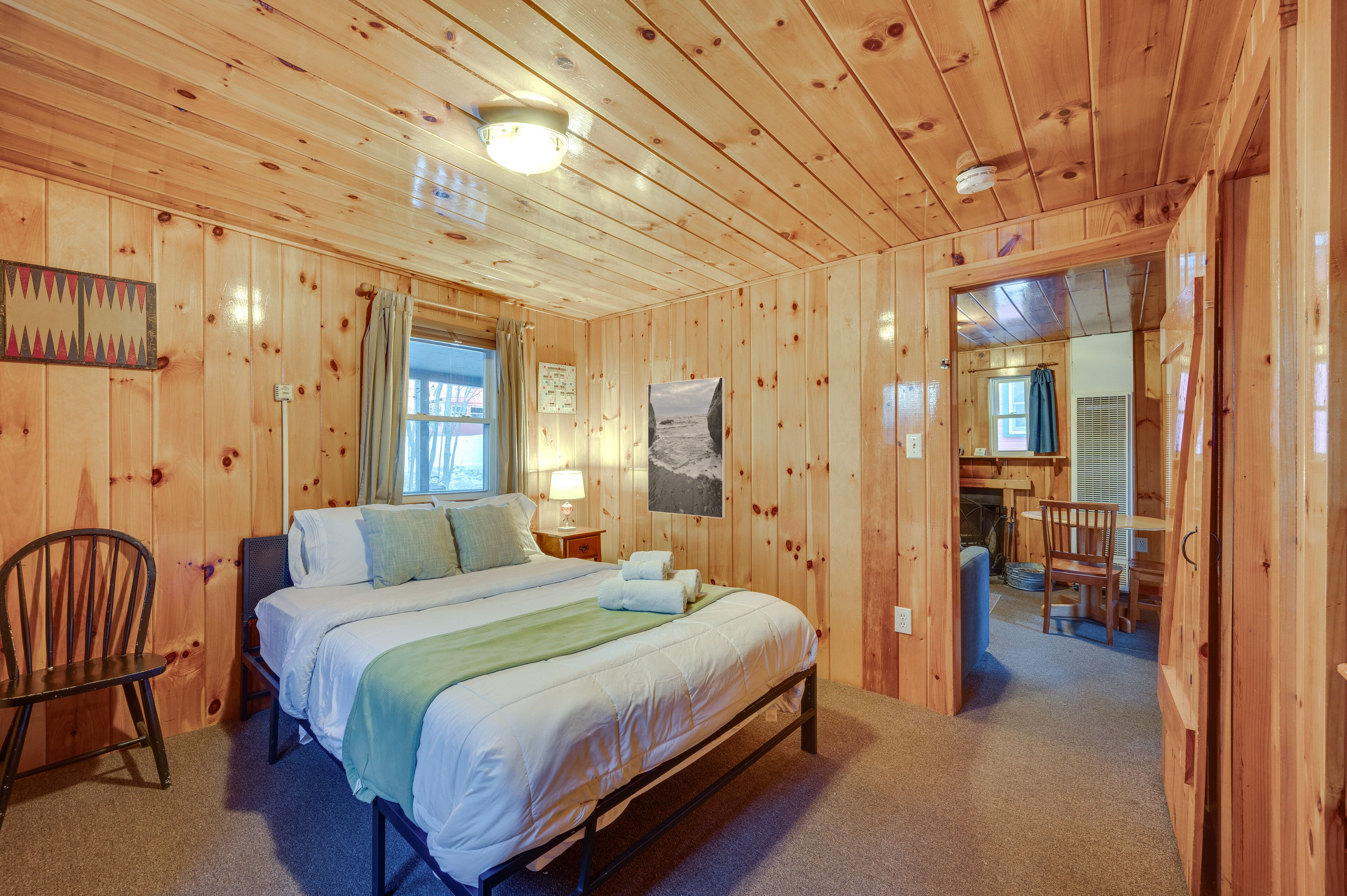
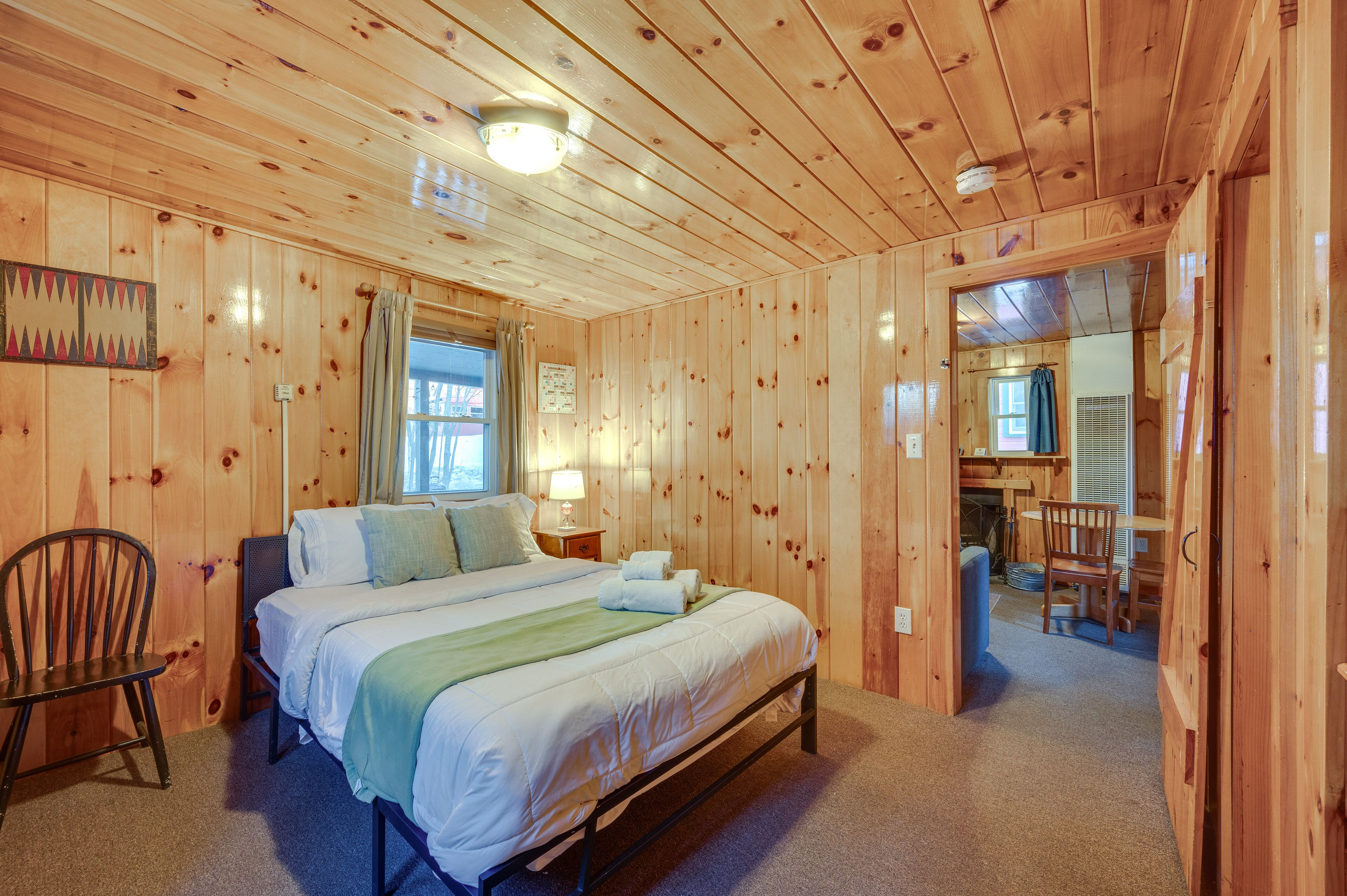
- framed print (684, 447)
